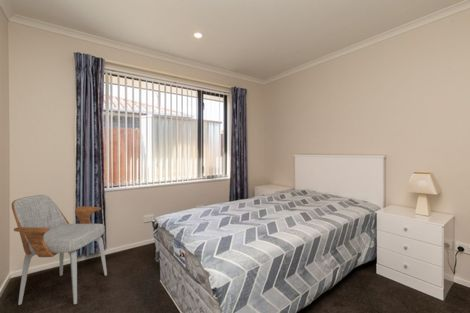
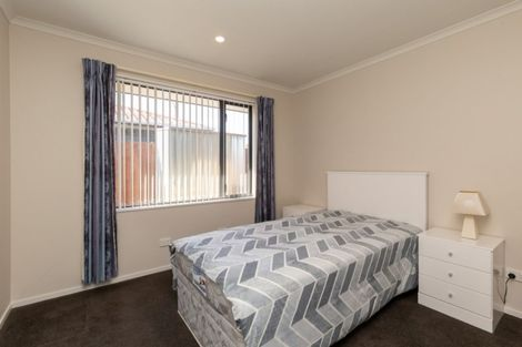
- armchair (60, 242)
